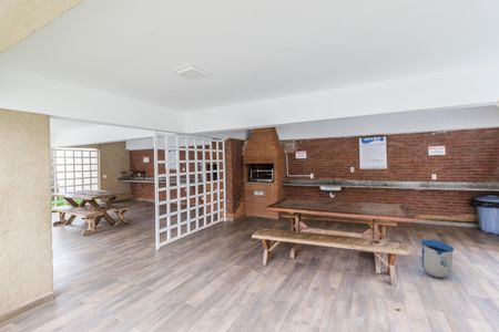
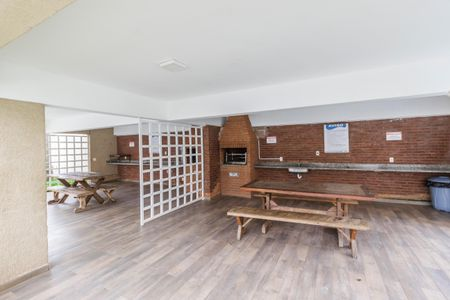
- sun visor (437, 259)
